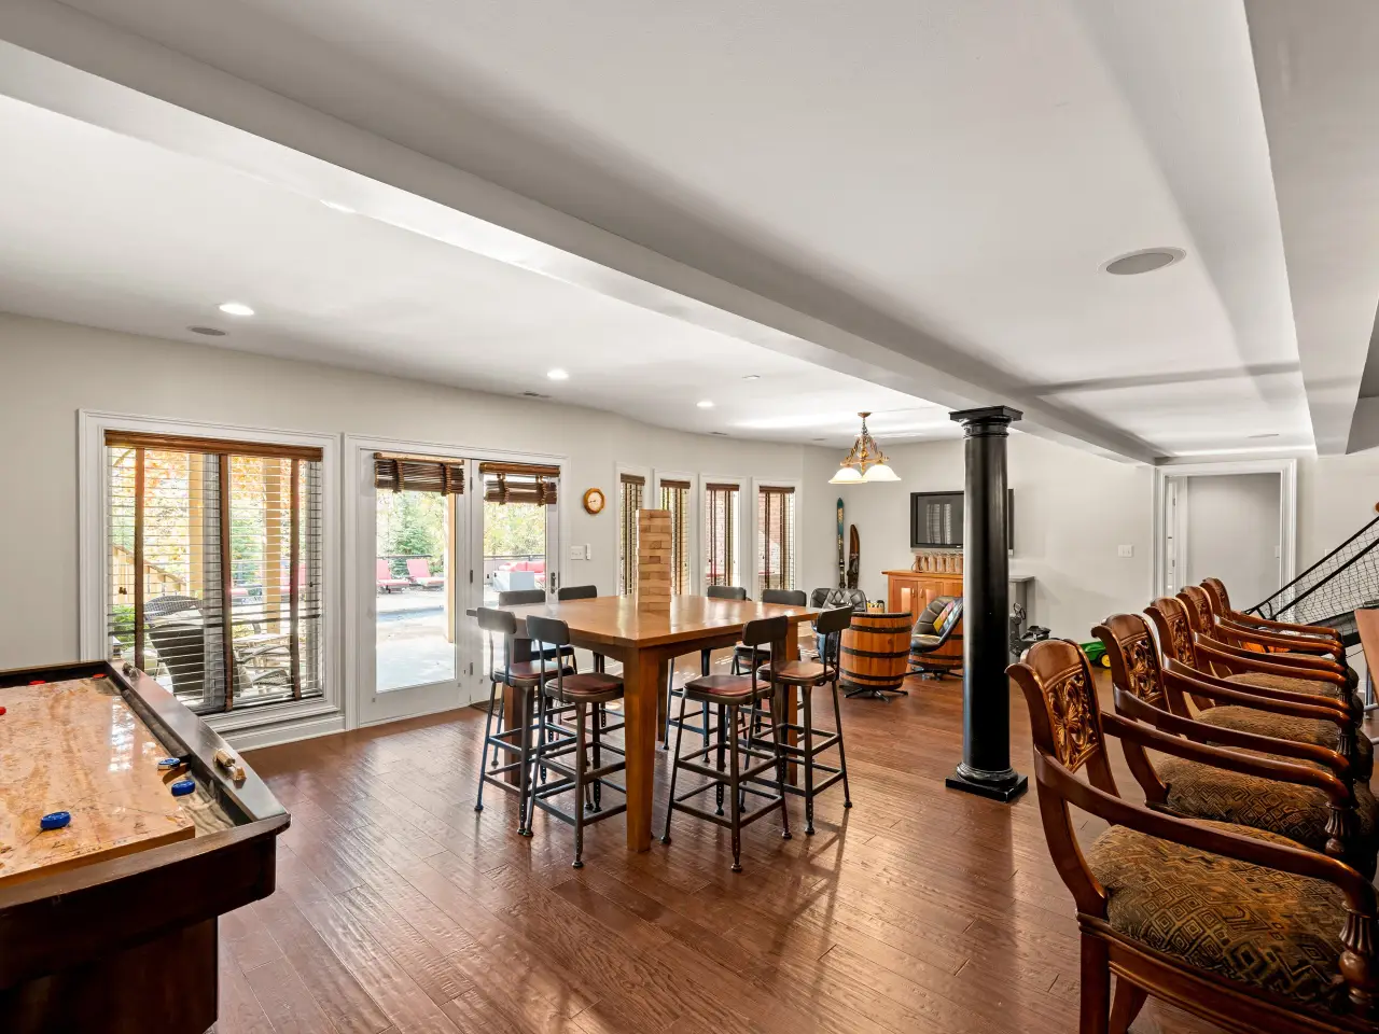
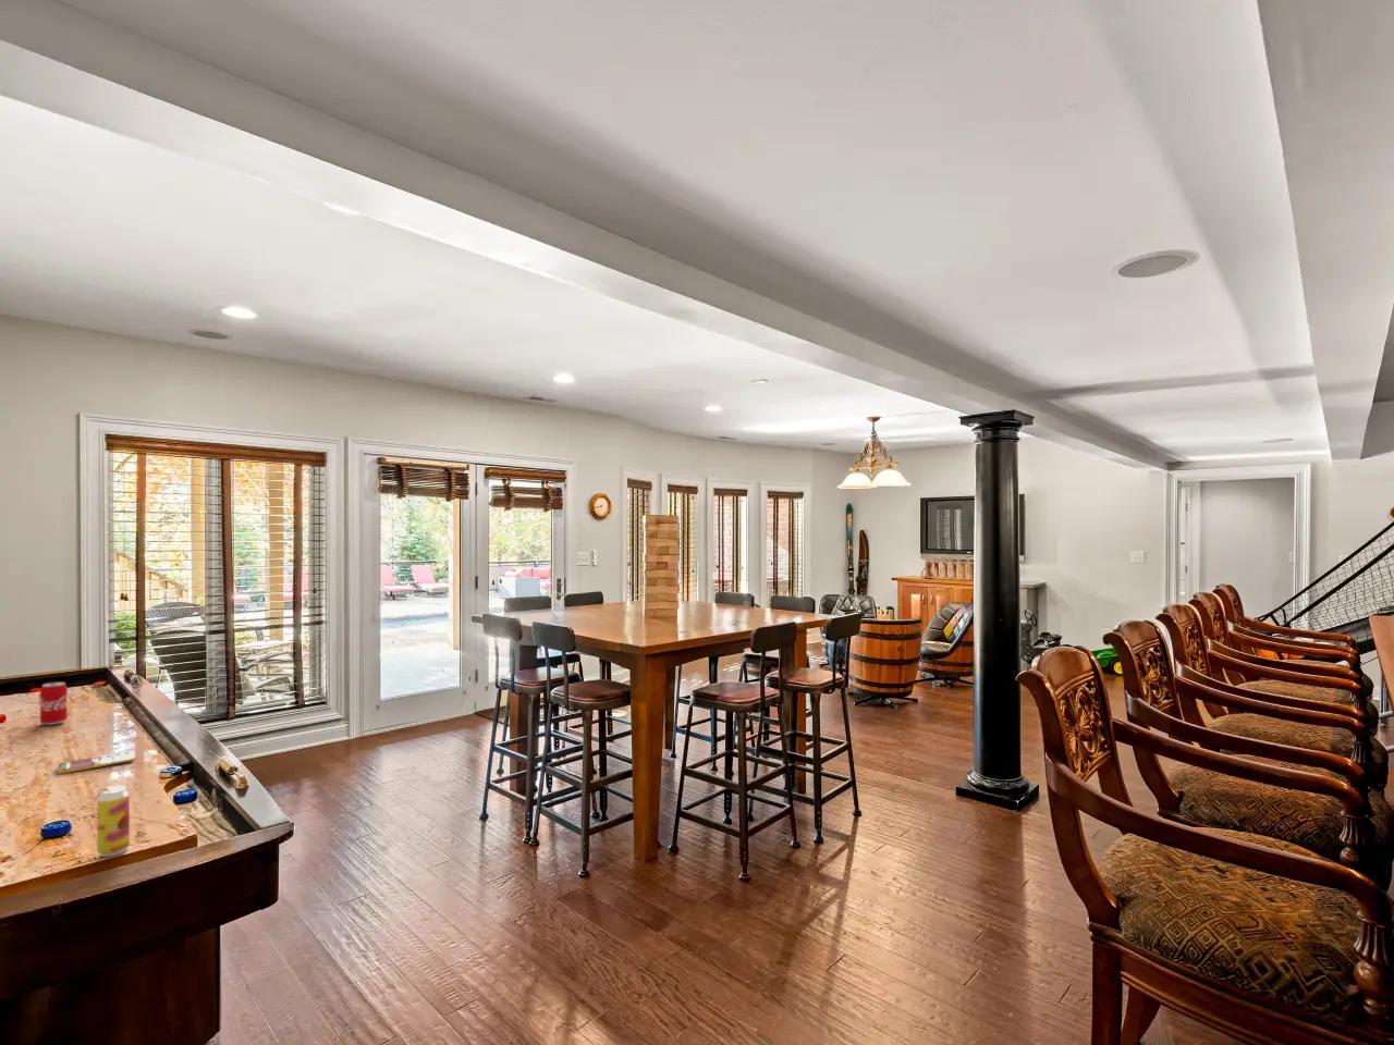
+ beverage can (113, 819)
+ smartphone (97, 761)
+ beverage can (54, 704)
